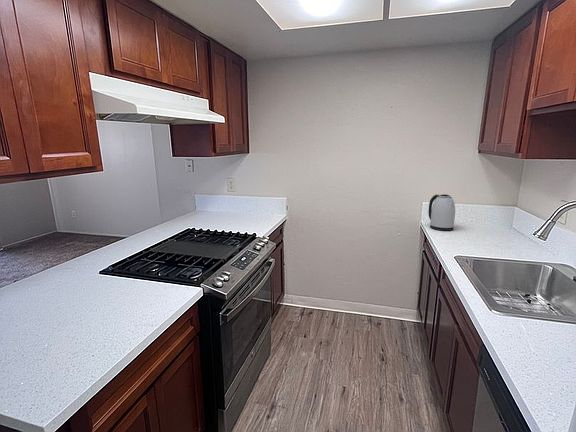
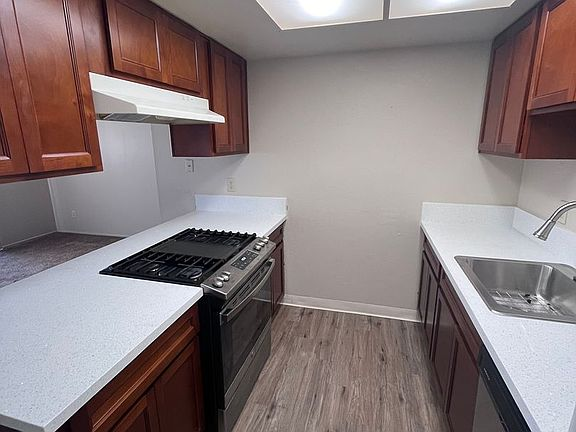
- kettle (440, 210)
